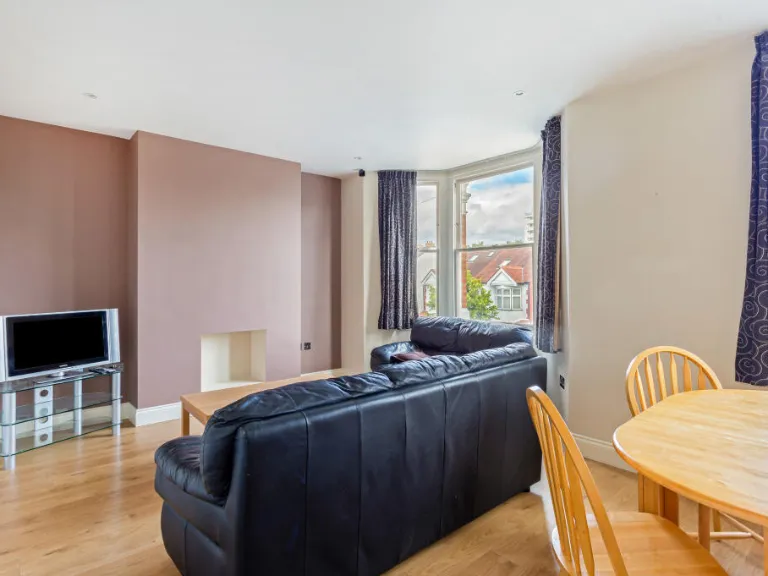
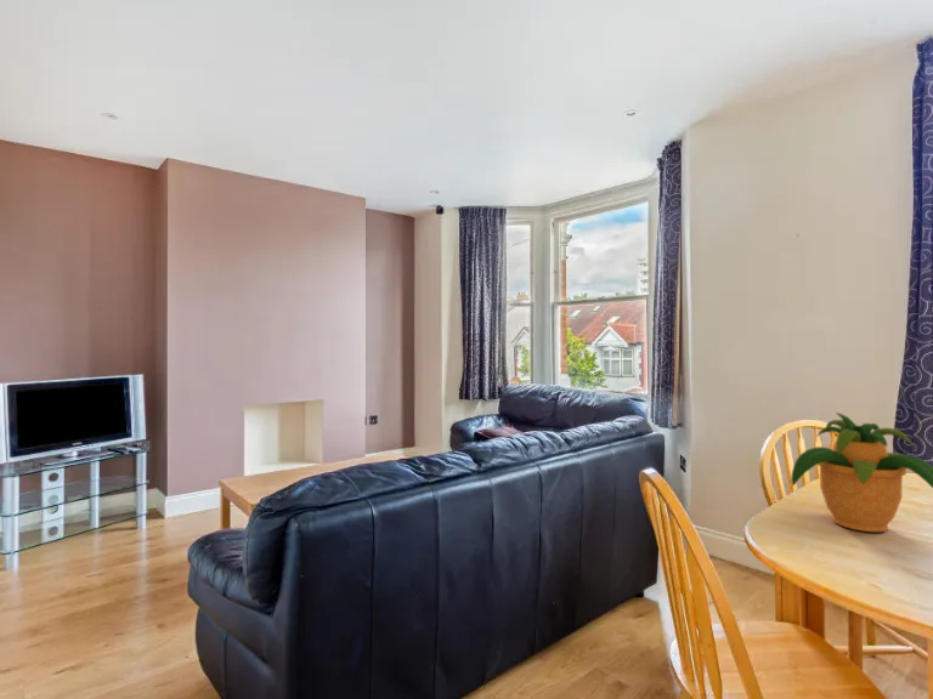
+ potted plant (858, 467)
